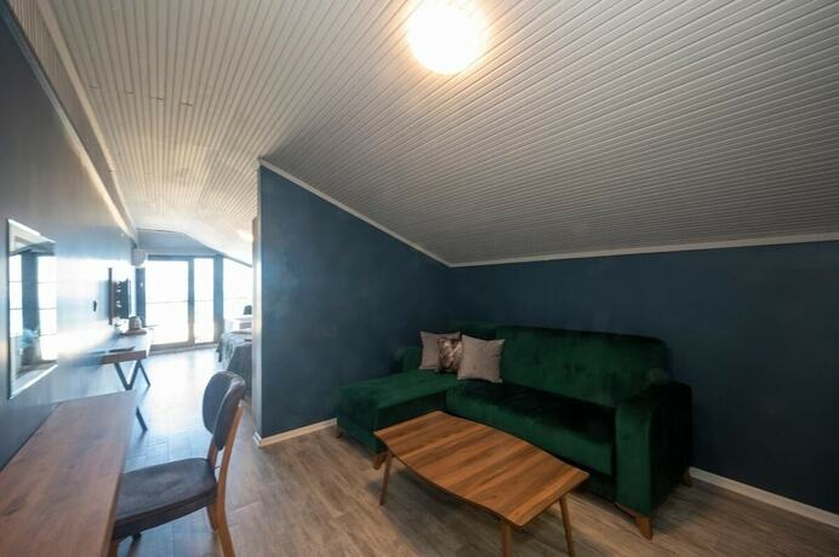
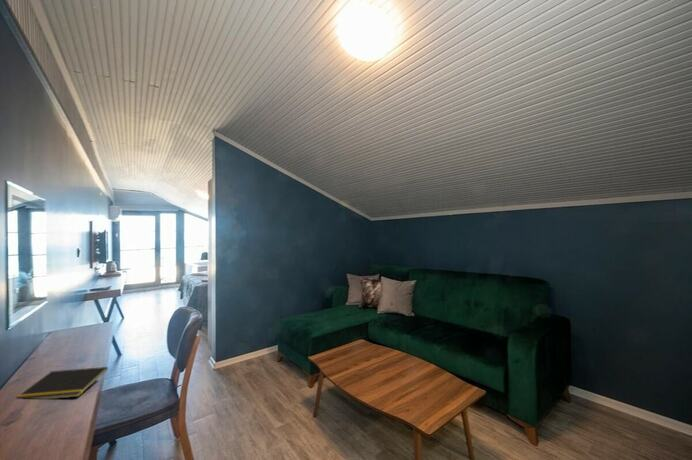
+ notepad (64, 383)
